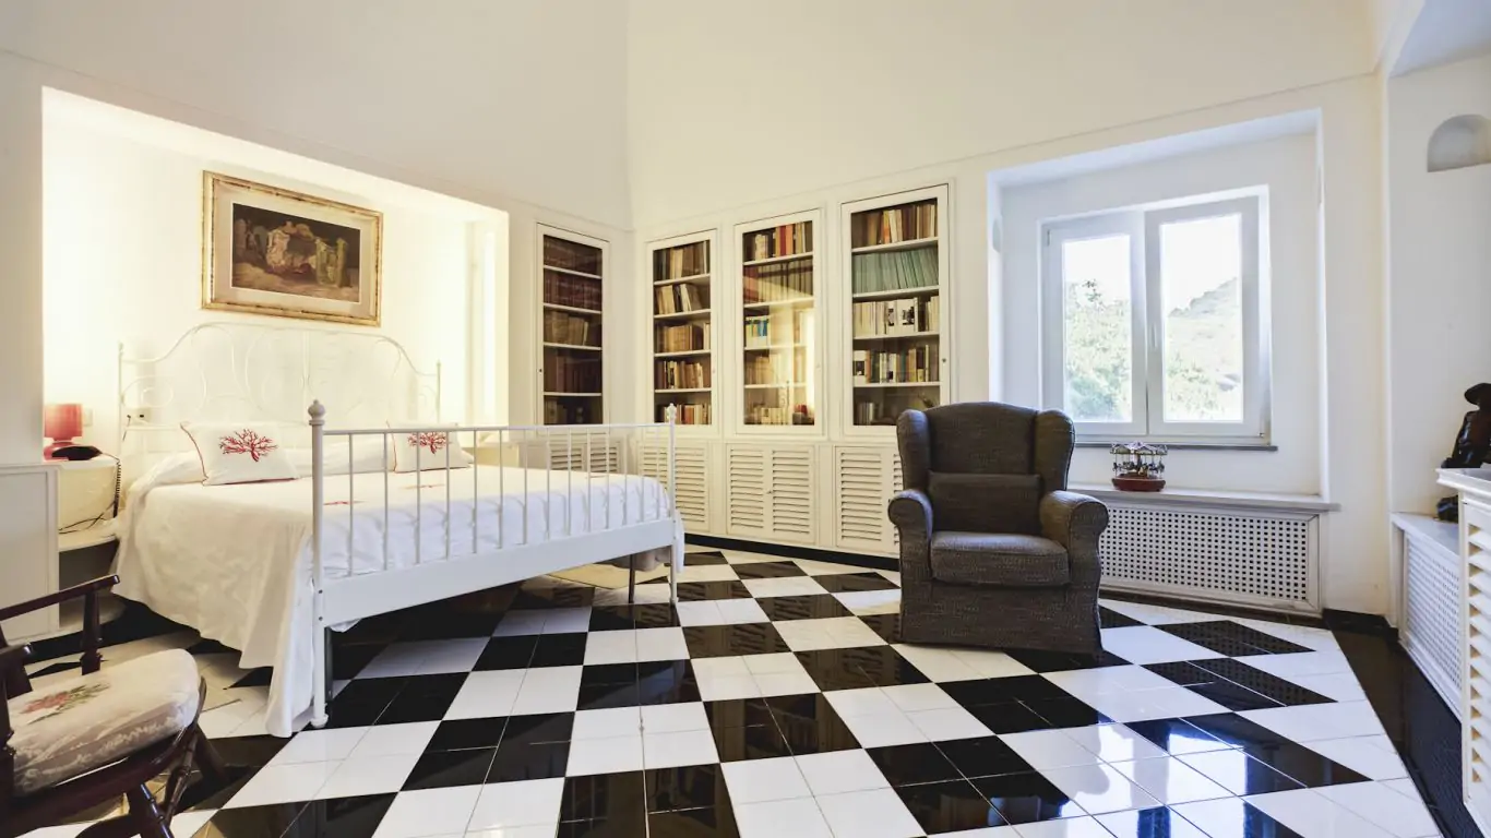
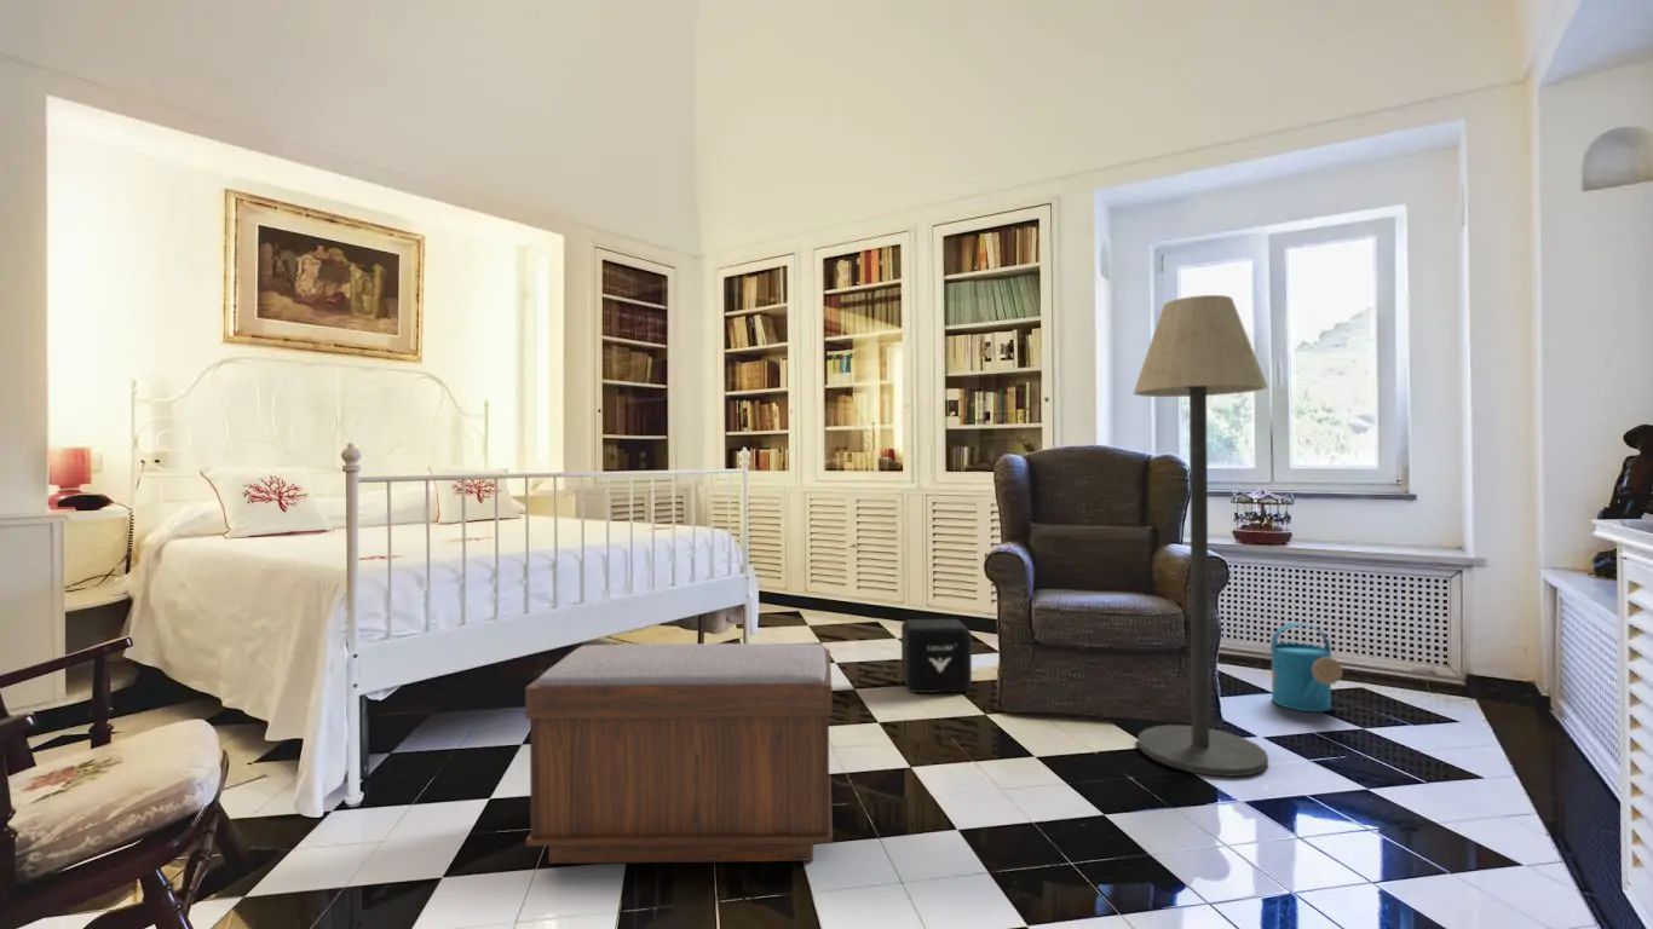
+ watering can (1308, 668)
+ air purifier (935, 654)
+ floor lamp (1198, 526)
+ bench (692, 742)
